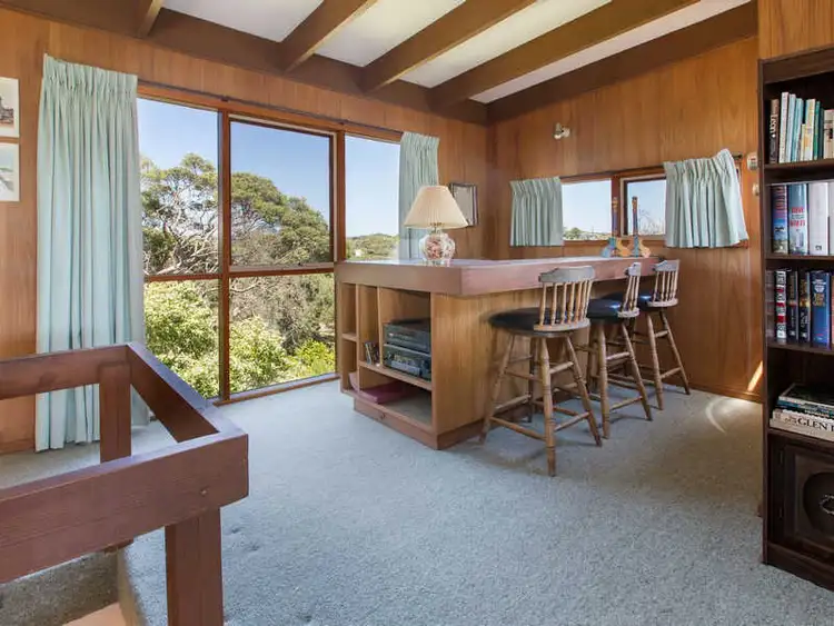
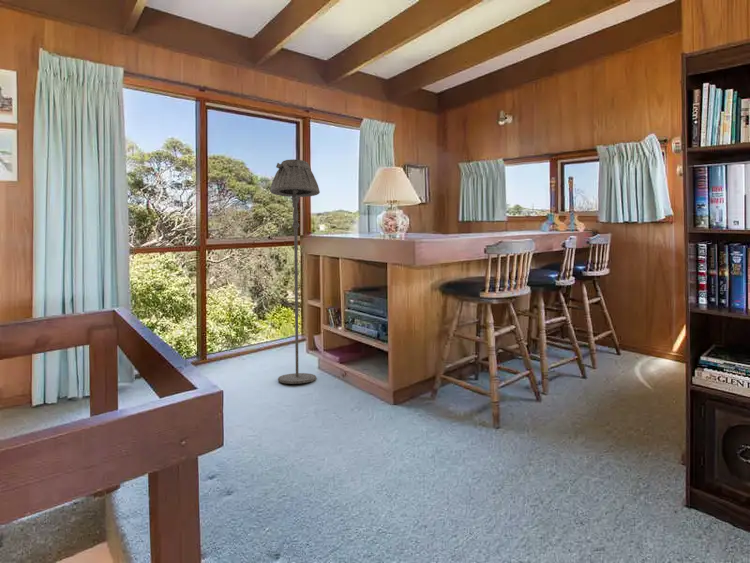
+ floor lamp (296, 271)
